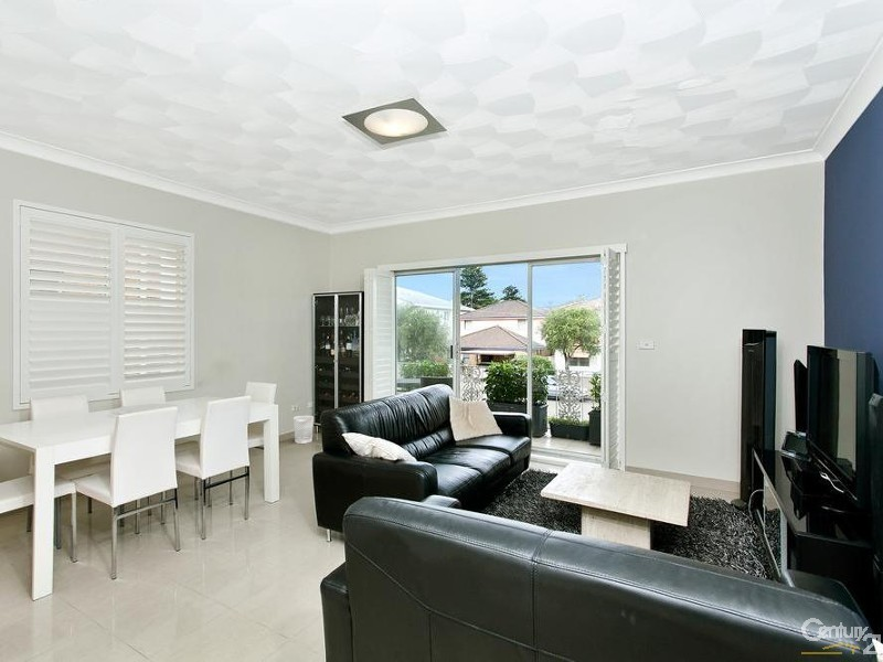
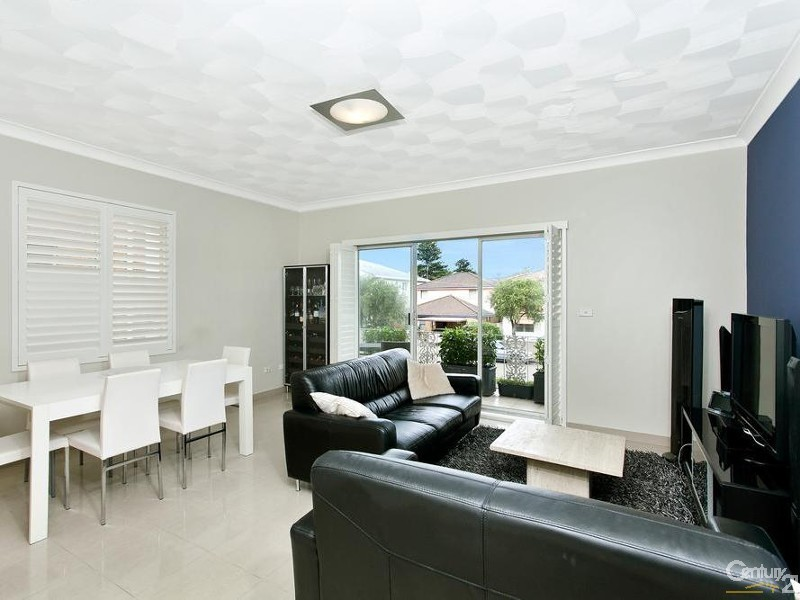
- wastebasket (304, 429)
